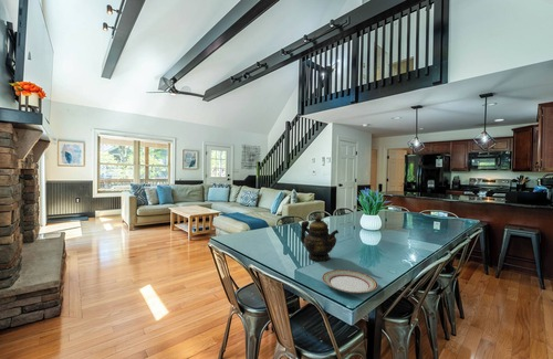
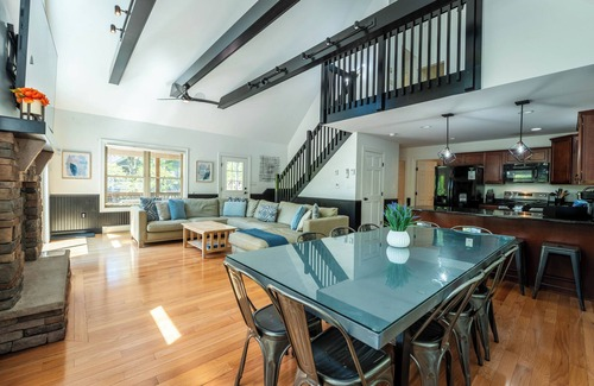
- teapot (317, 236)
- plate (348, 282)
